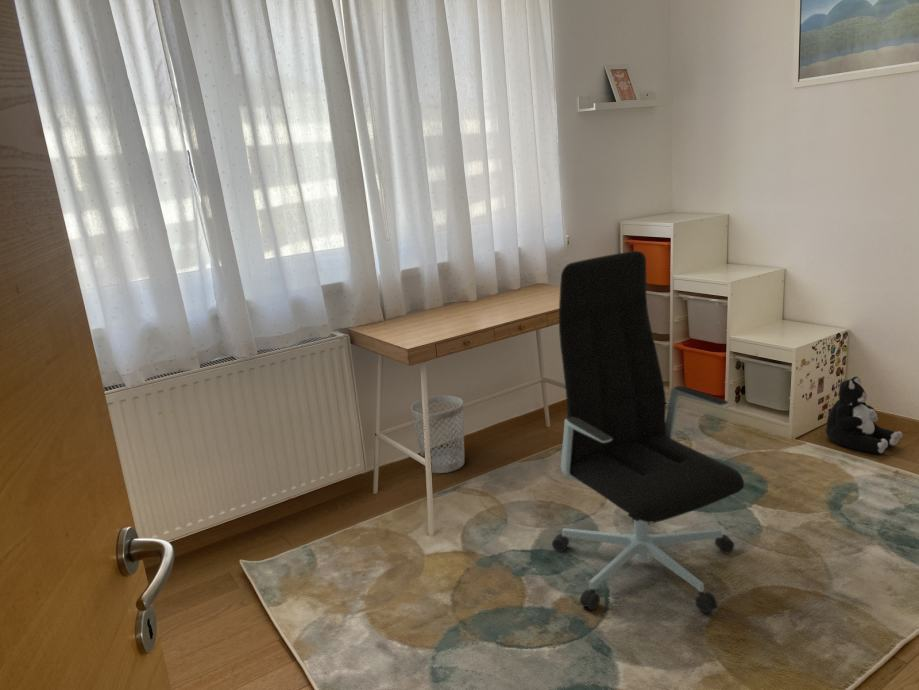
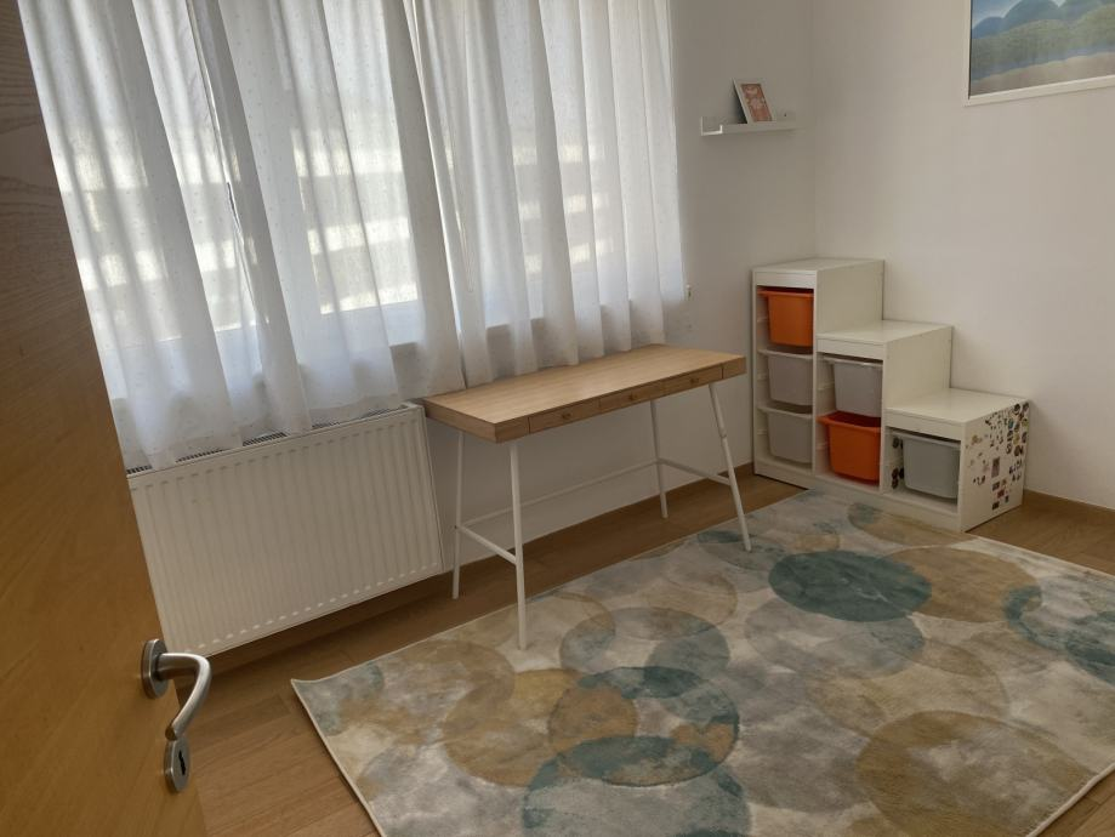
- plush toy (860, 412)
- wastebasket (441, 435)
- office chair (641, 423)
